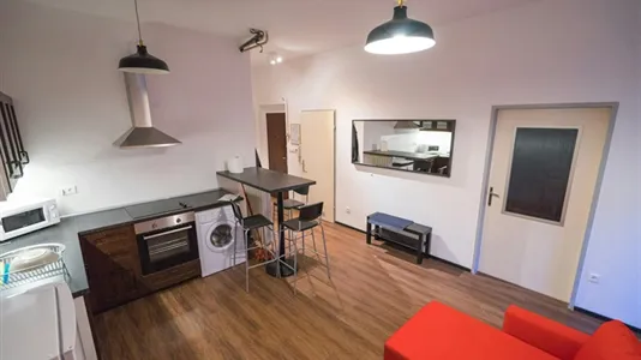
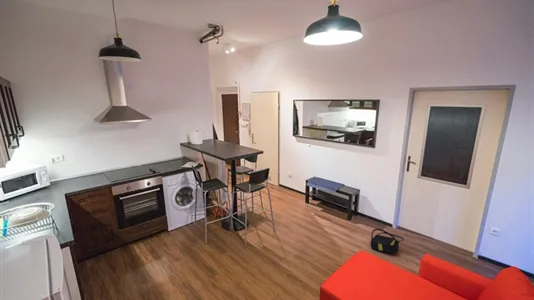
+ backpack (387, 240)
